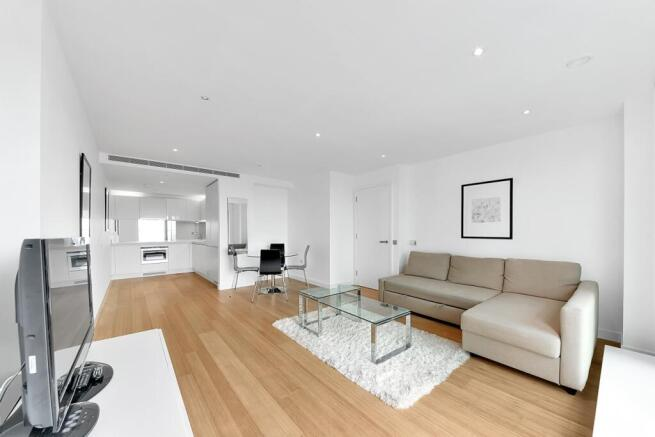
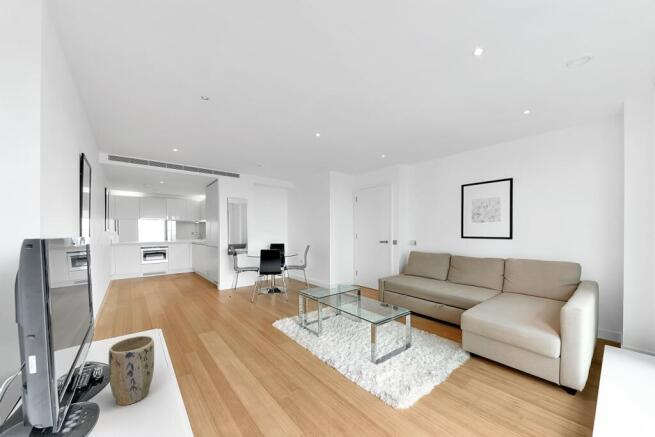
+ plant pot (132, 369)
